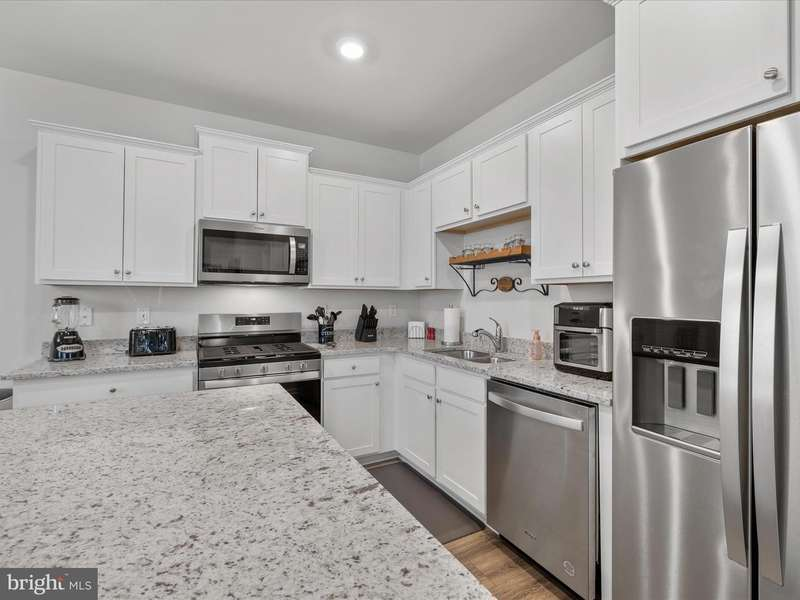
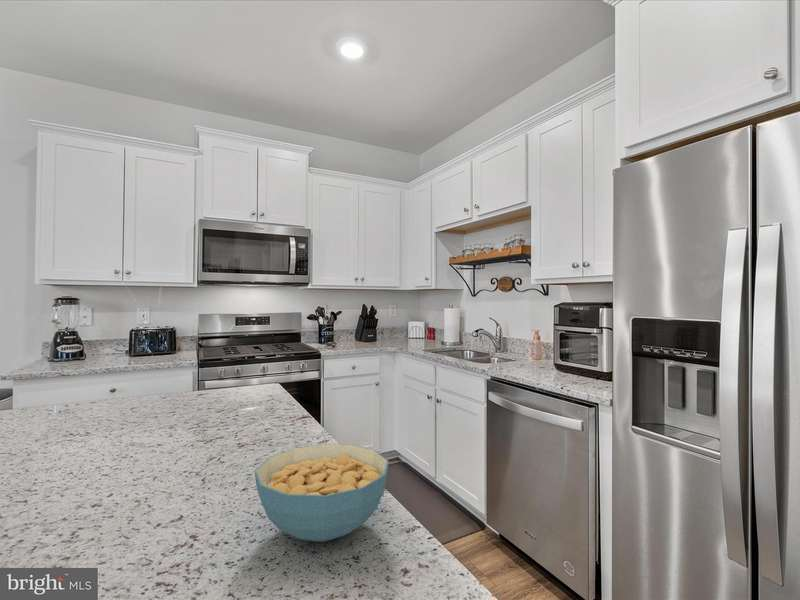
+ cereal bowl (323, 498)
